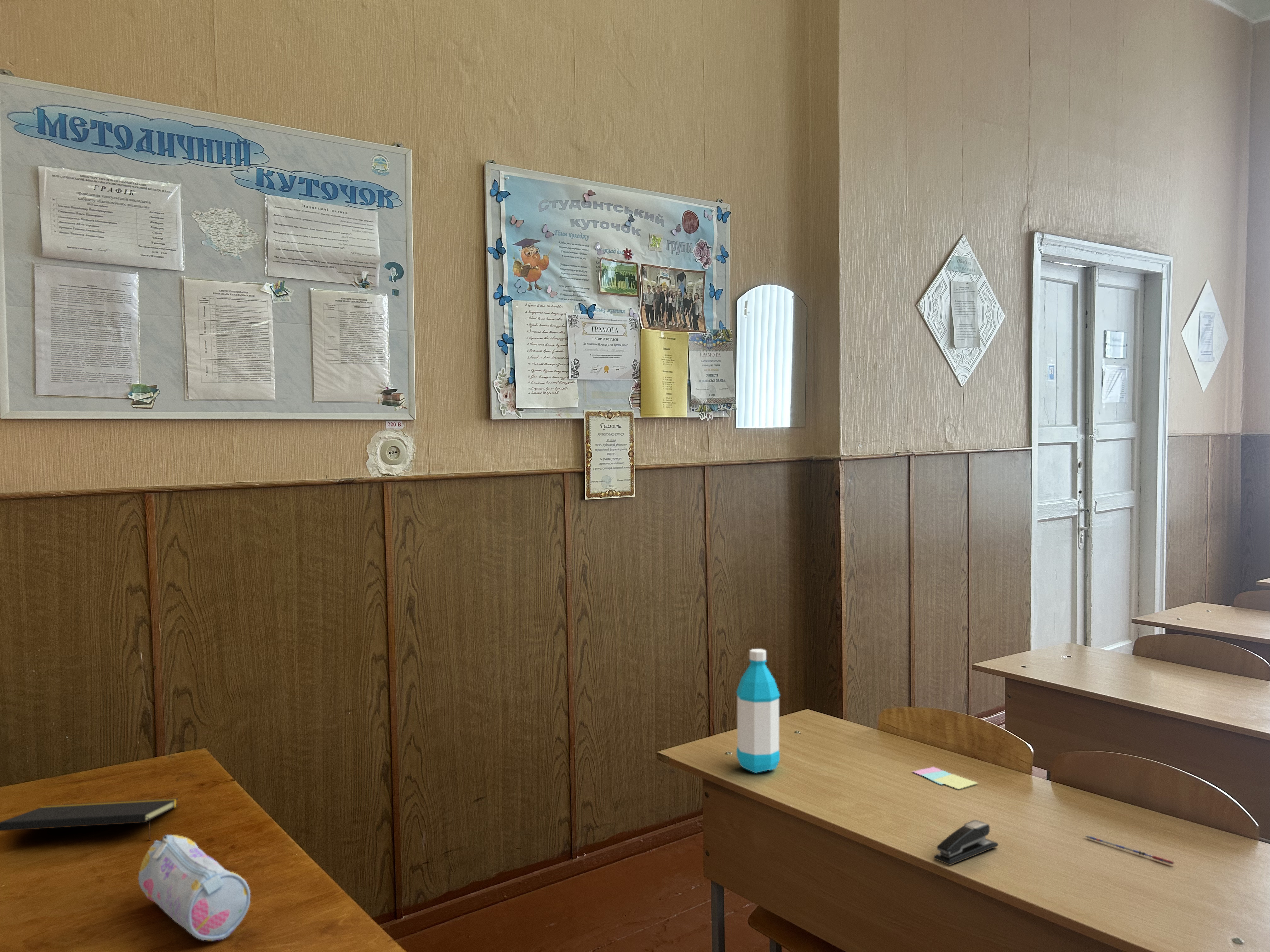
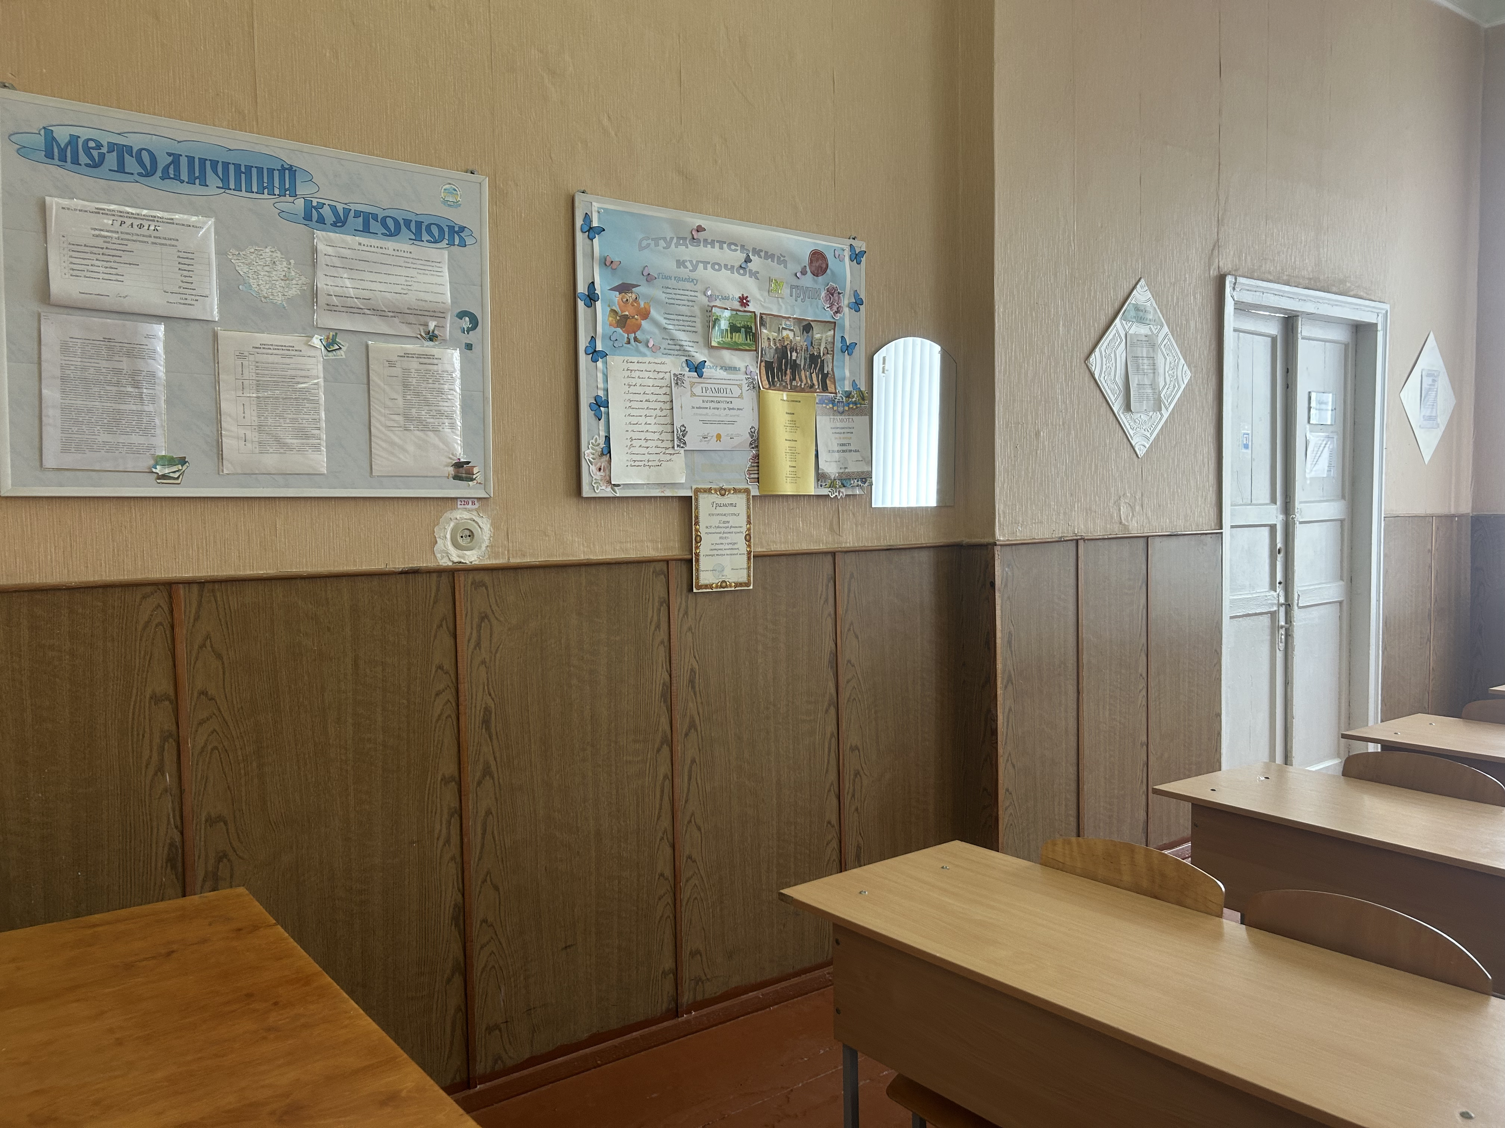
- pencil case (193, 884)
- sticky notes (944, 778)
- pen (1128, 849)
- notepad (93, 813)
- water bottle (758, 709)
- stapler (965, 840)
